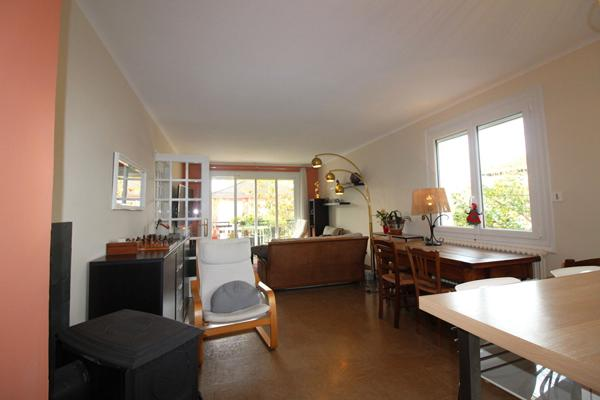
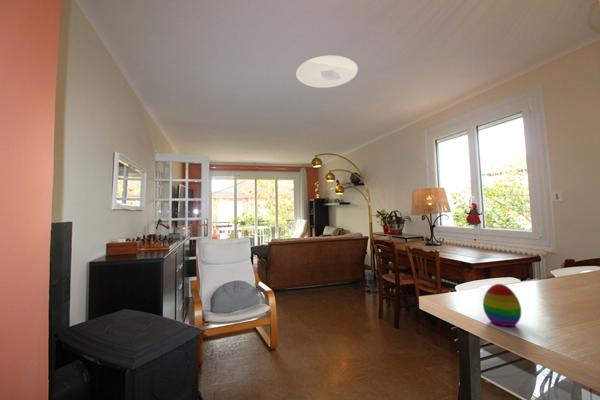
+ decorative egg (501, 303)
+ ceiling light (326, 70)
